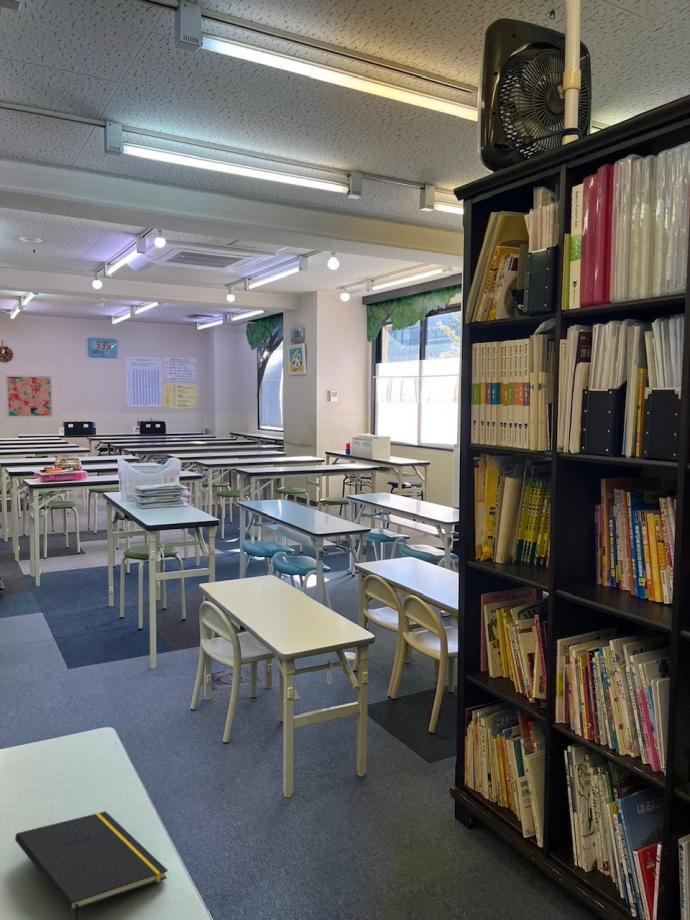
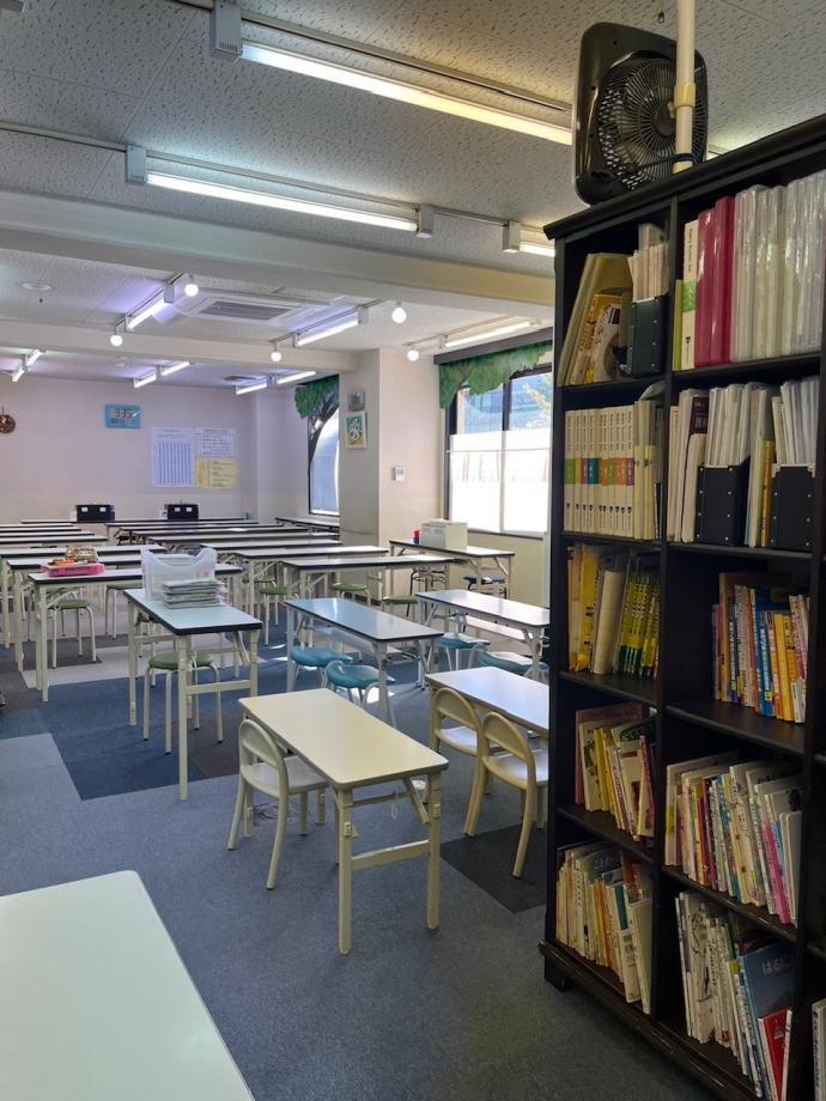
- wall art (29, 396)
- notepad (90, 855)
